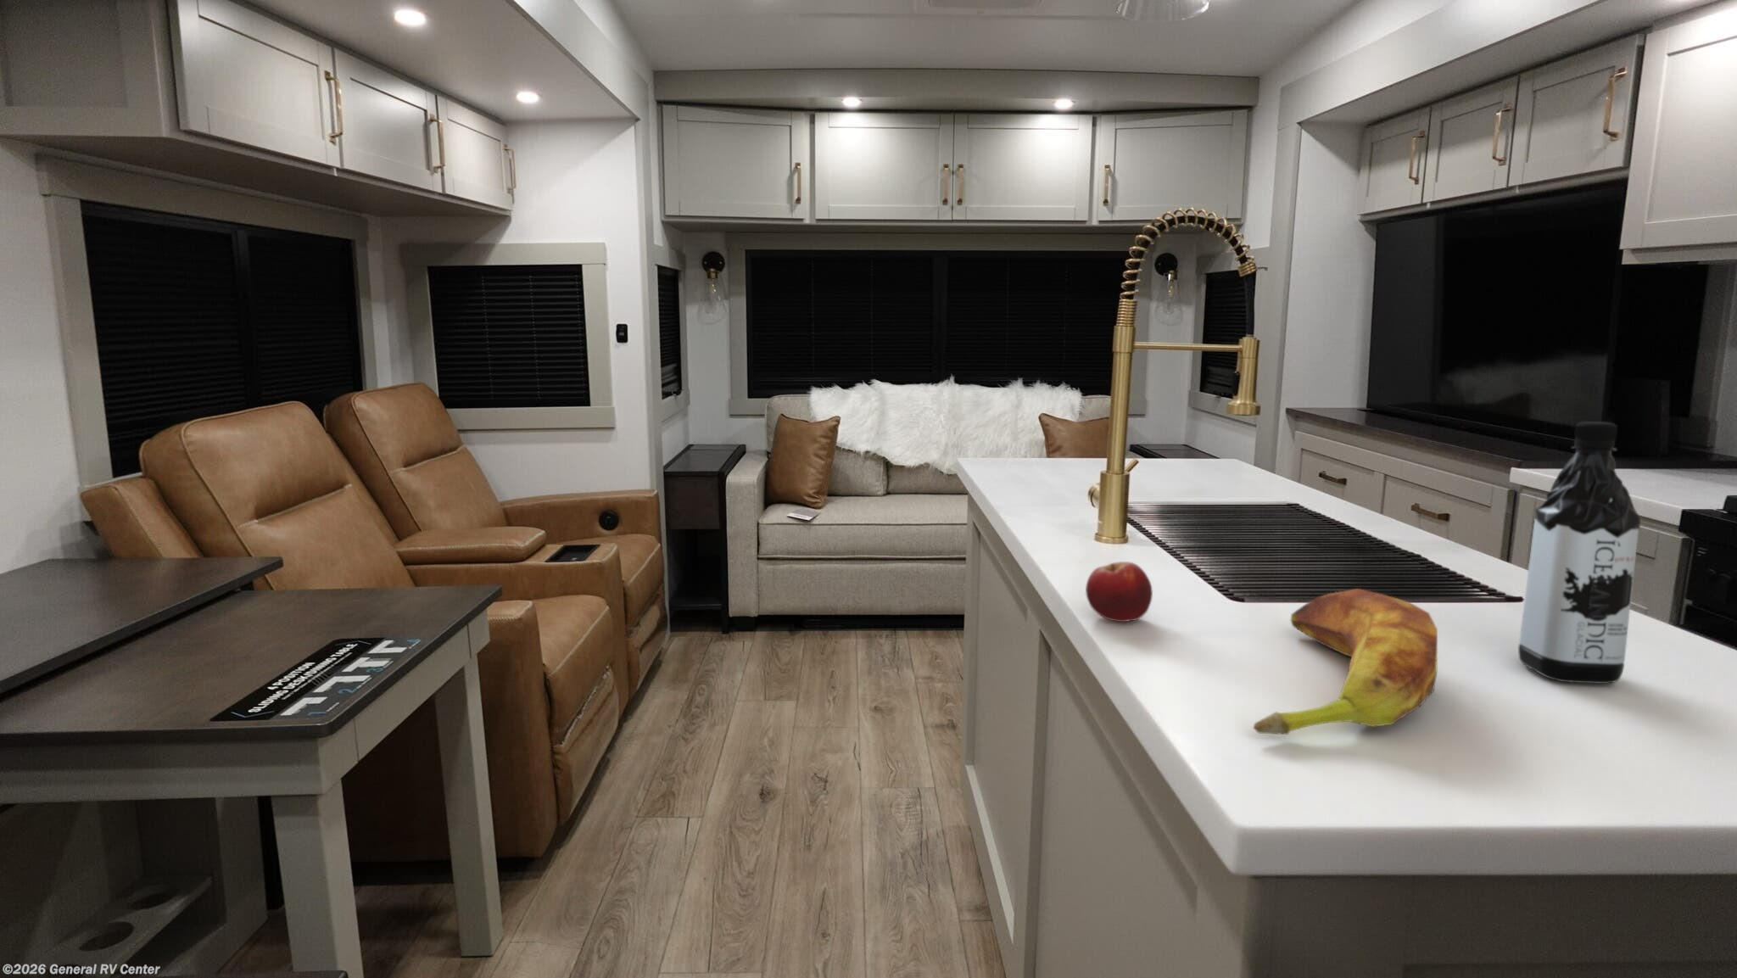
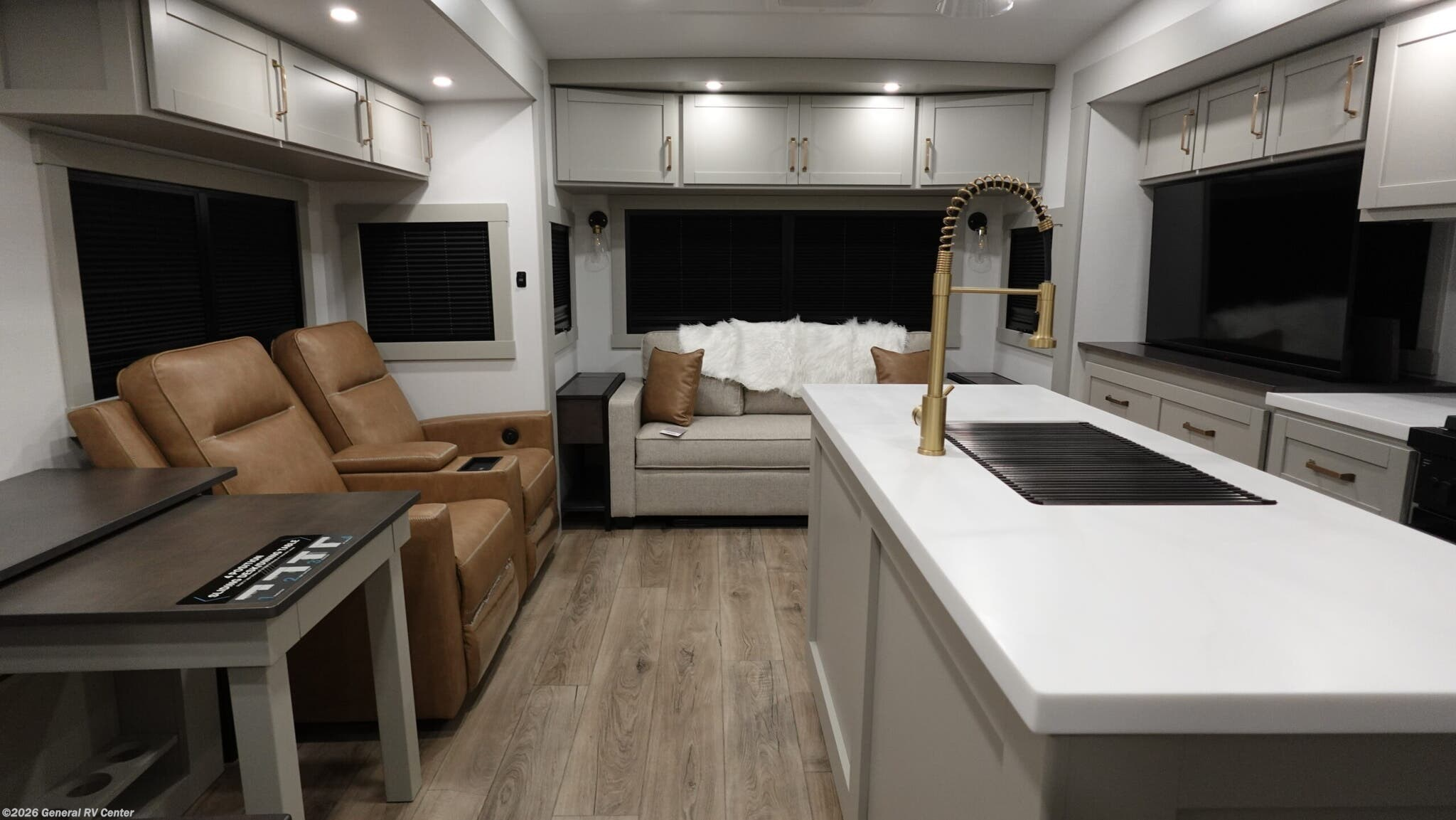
- fruit (1119, 590)
- banana (1334, 643)
- water bottle (1581, 550)
